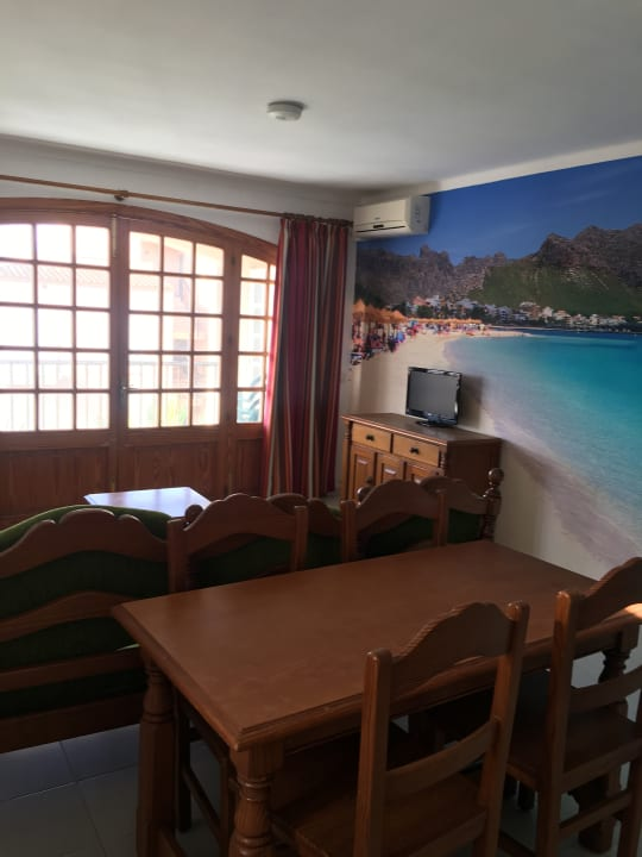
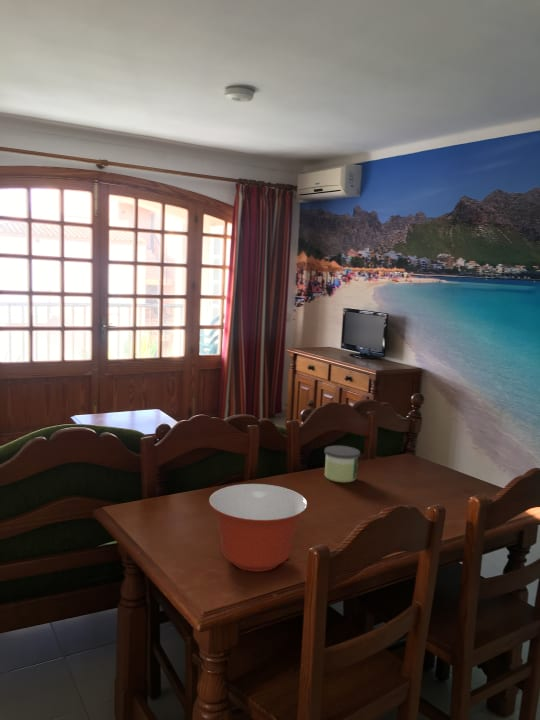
+ mixing bowl (256, 530)
+ candle (341, 464)
